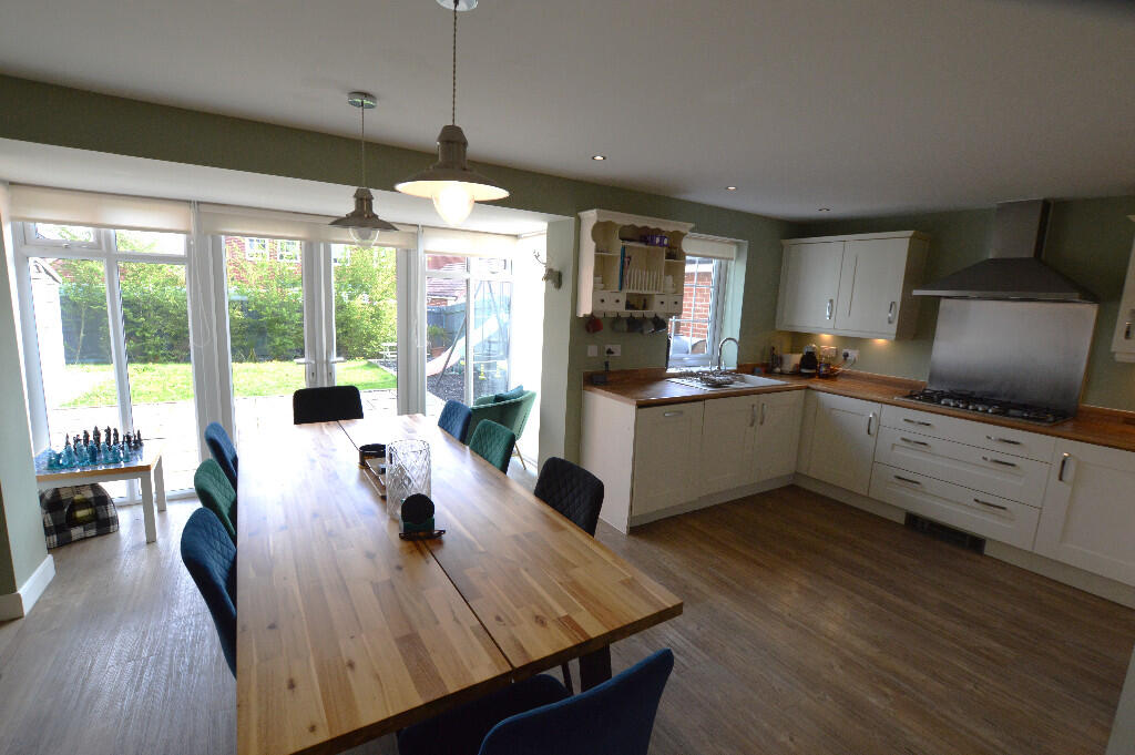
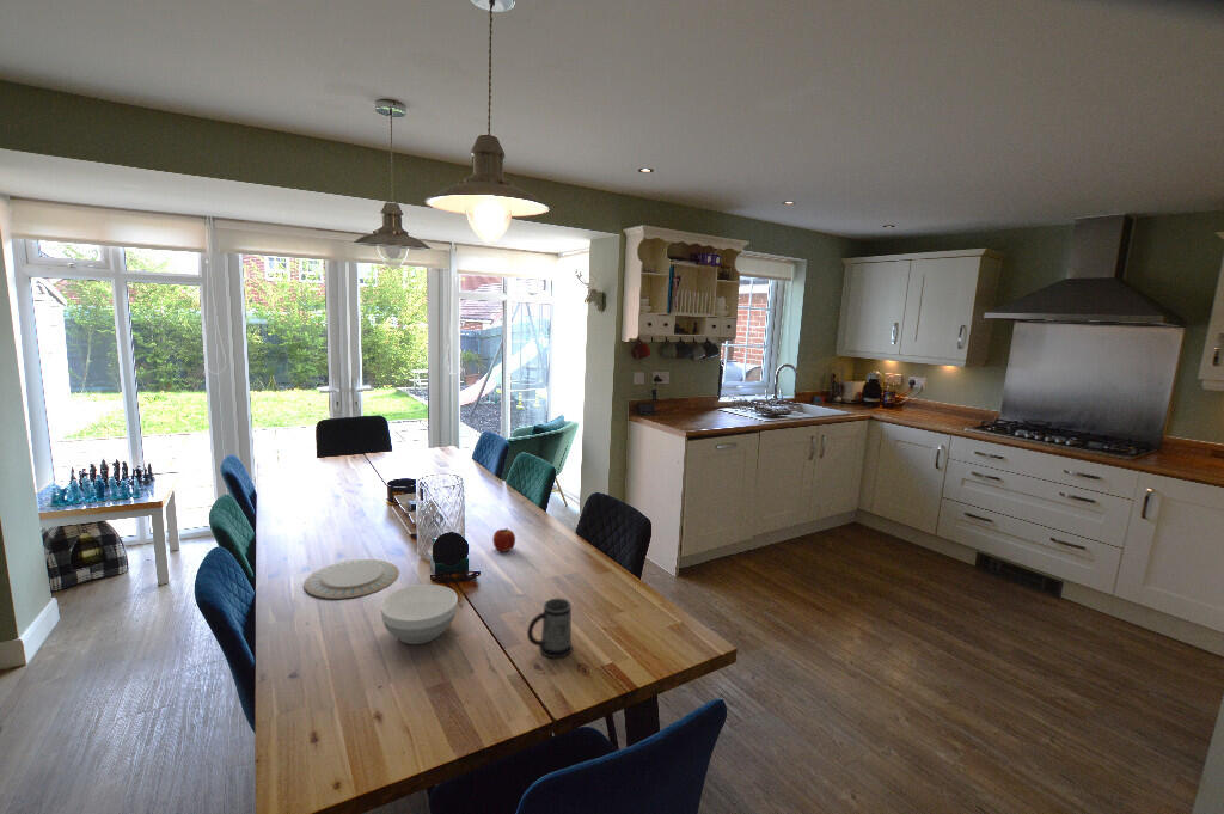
+ chinaware (353, 575)
+ fruit (503, 538)
+ bowl (420, 617)
+ mug (550, 628)
